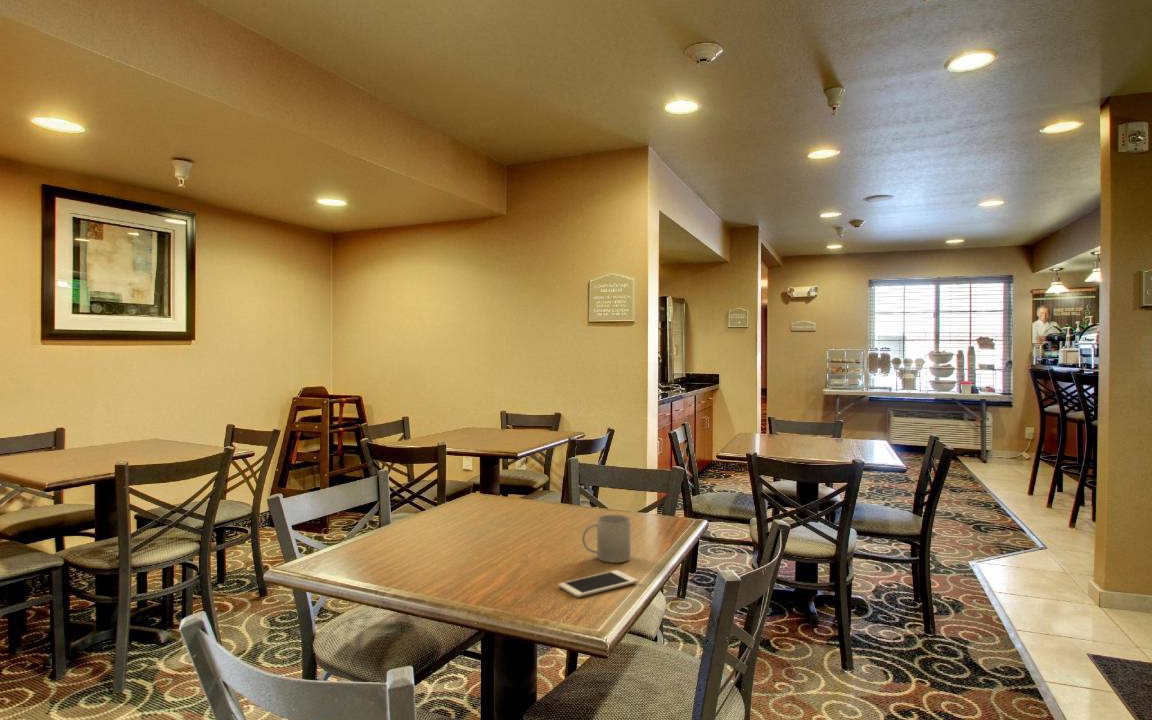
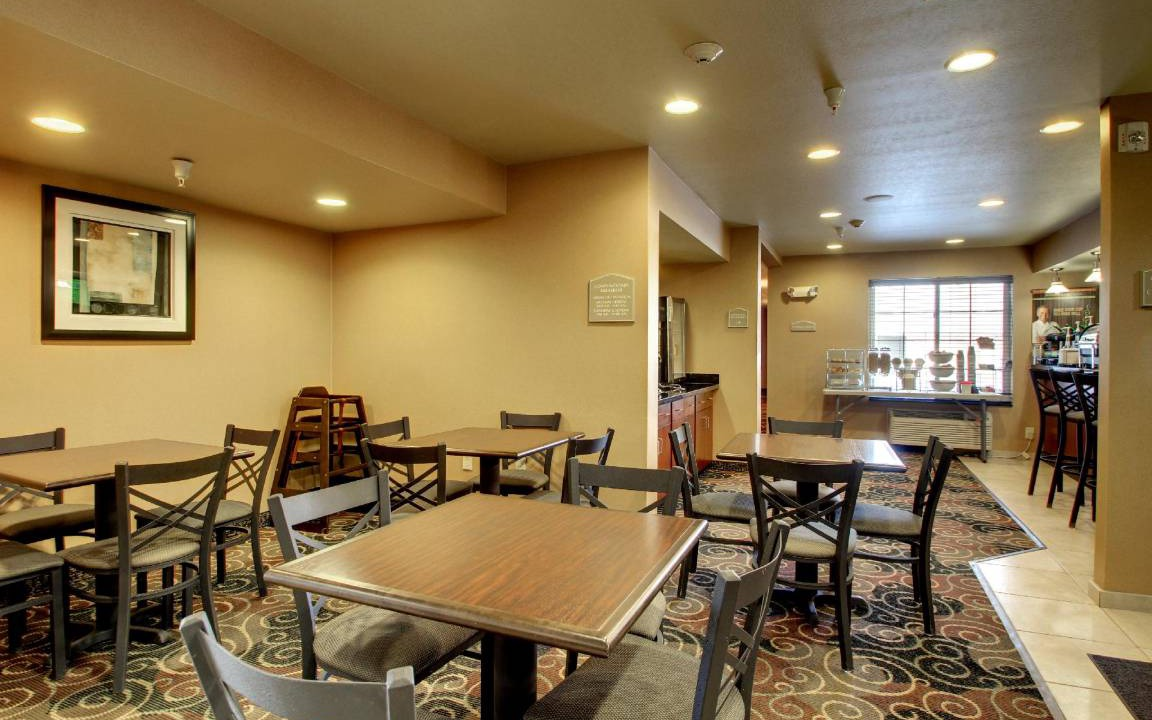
- mug (606, 538)
- cell phone (598, 583)
